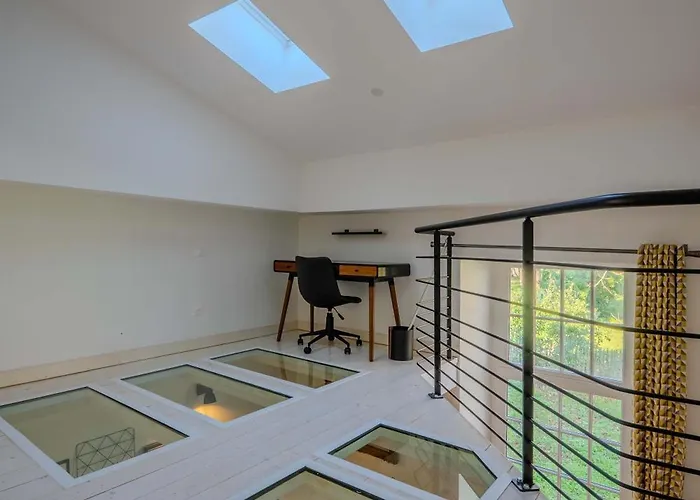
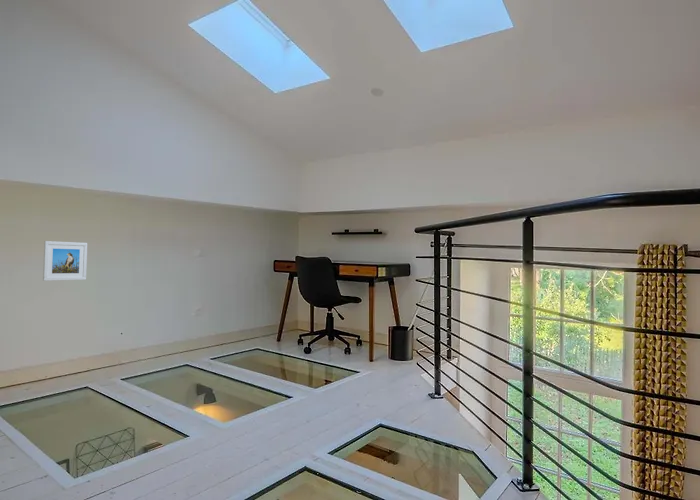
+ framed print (65, 261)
